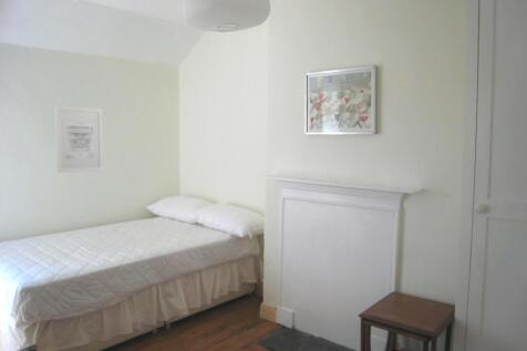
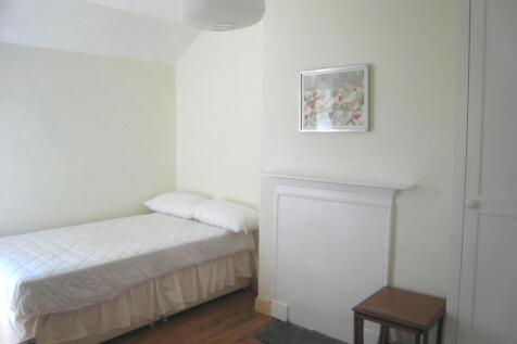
- wall art (80, 140)
